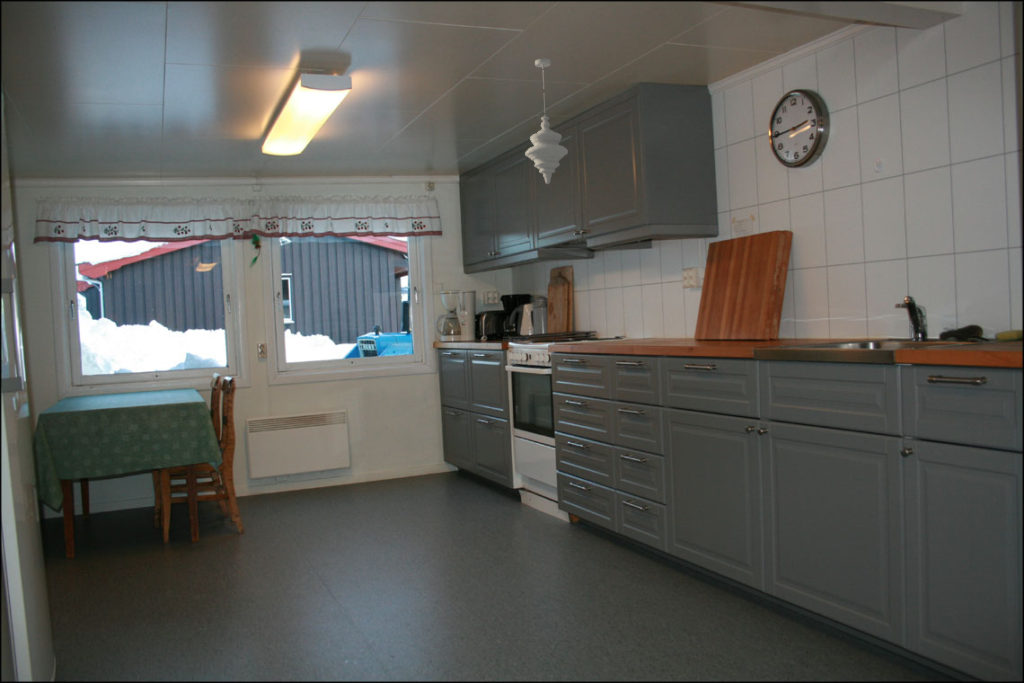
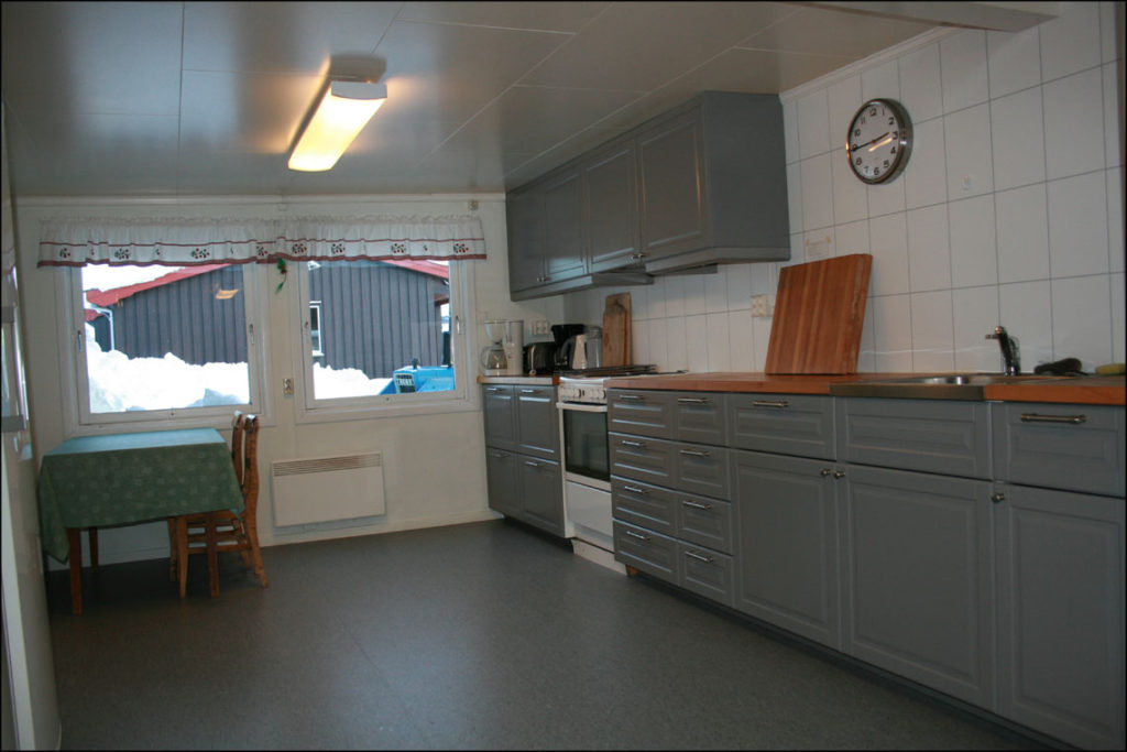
- pendant light (545, 122)
